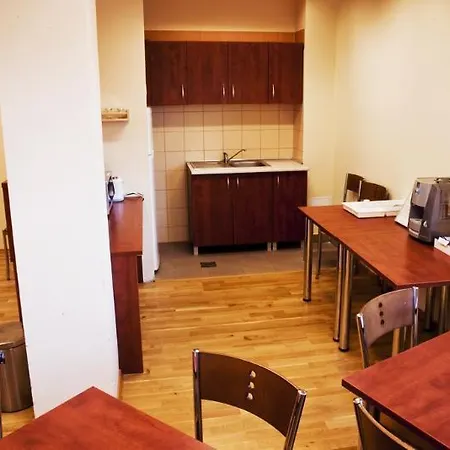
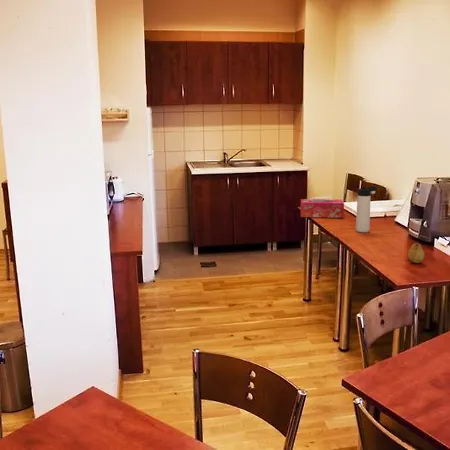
+ tissue box (321, 208)
+ fruit (416, 251)
+ thermos bottle (366, 209)
